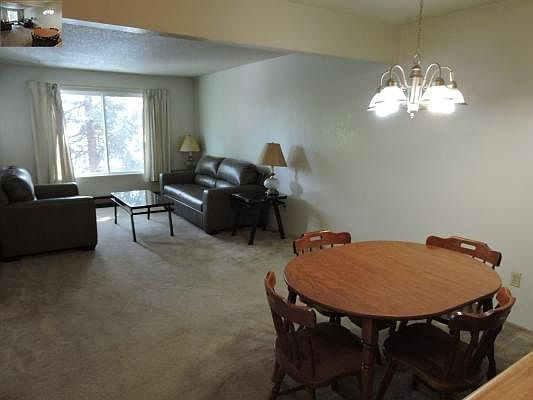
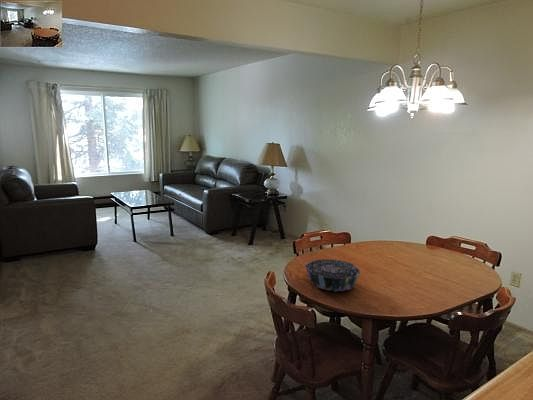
+ decorative bowl (332, 275)
